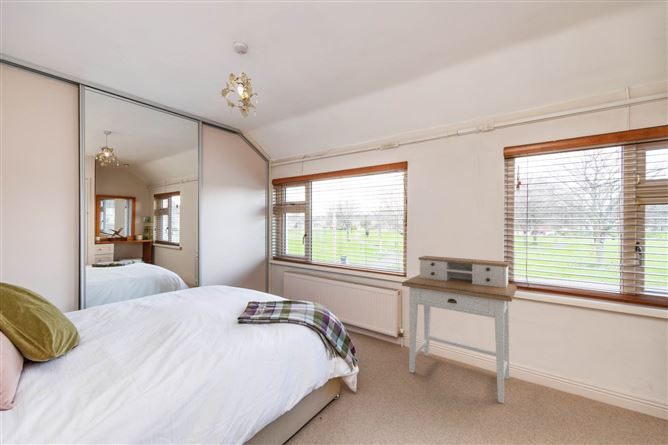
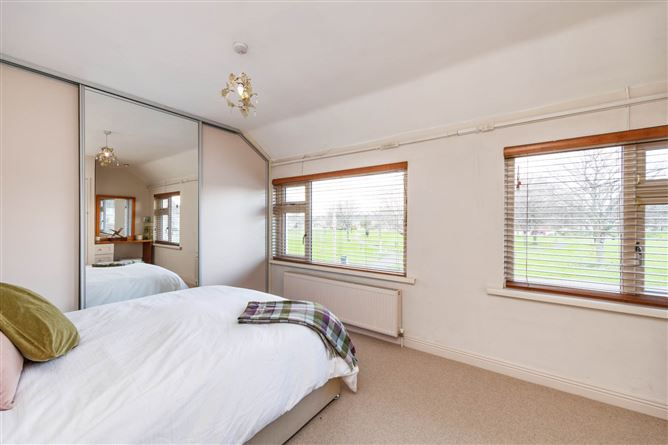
- desk (458, 311)
